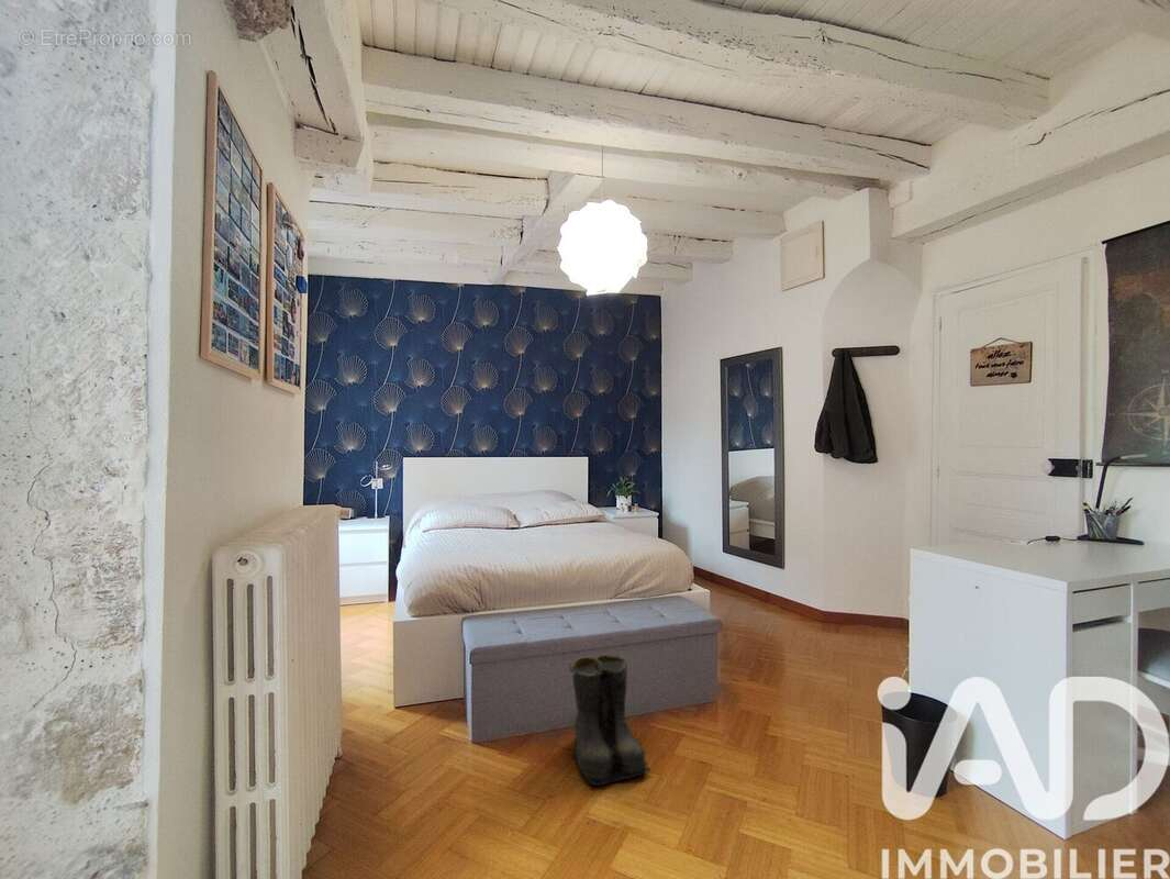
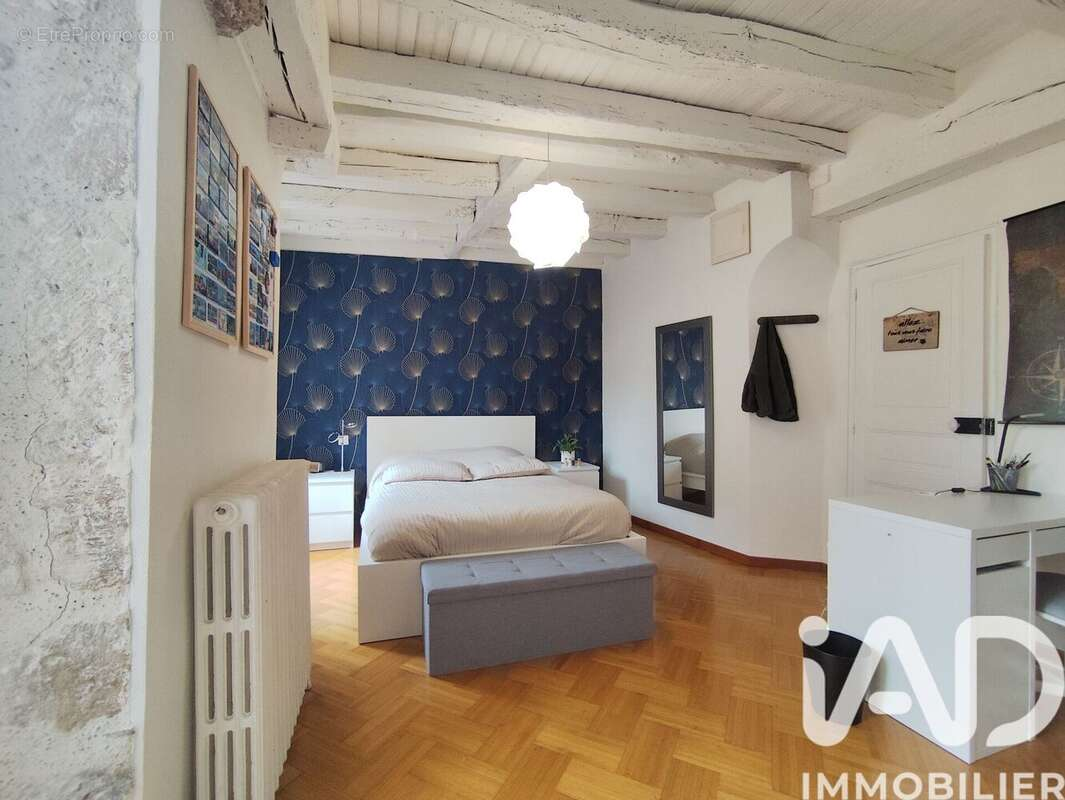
- boots (605, 713)
